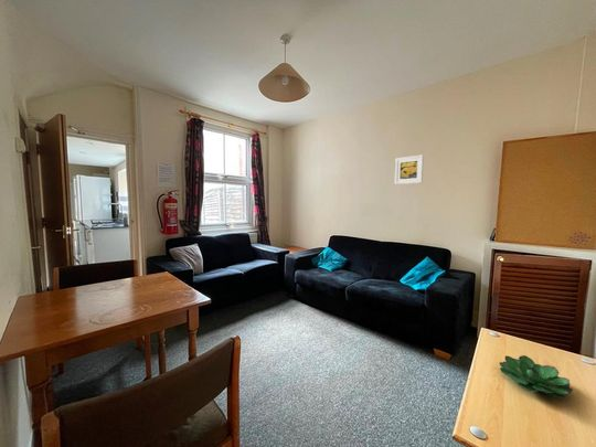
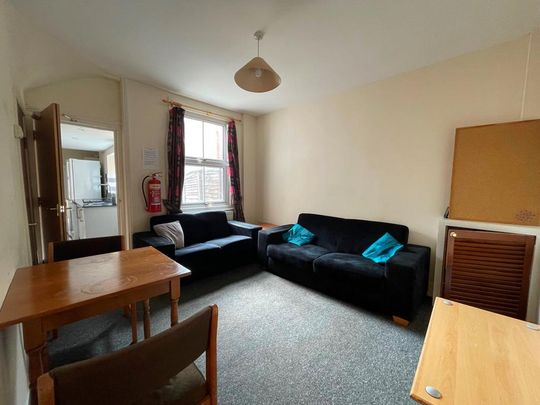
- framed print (408, 170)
- succulent plant (533, 374)
